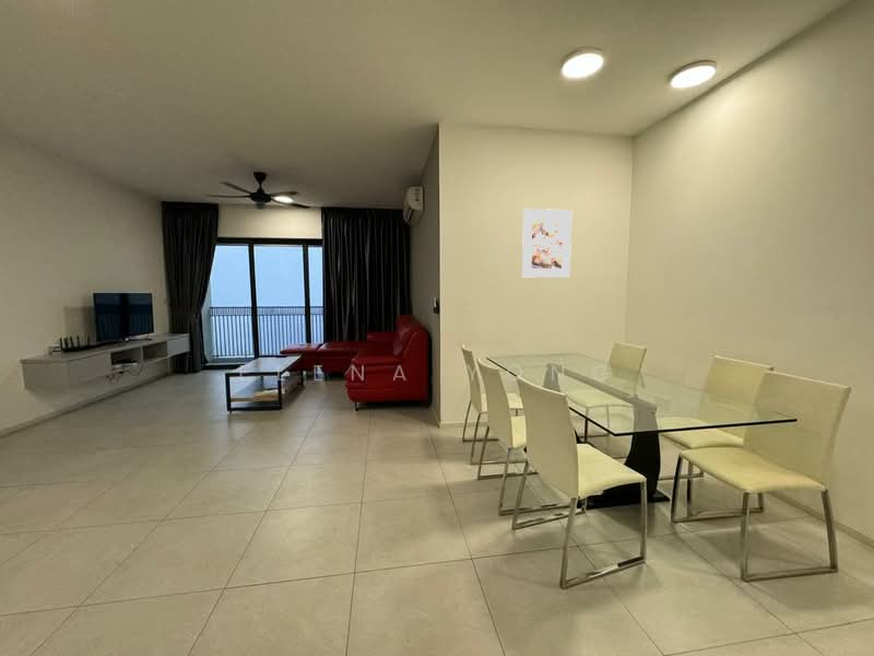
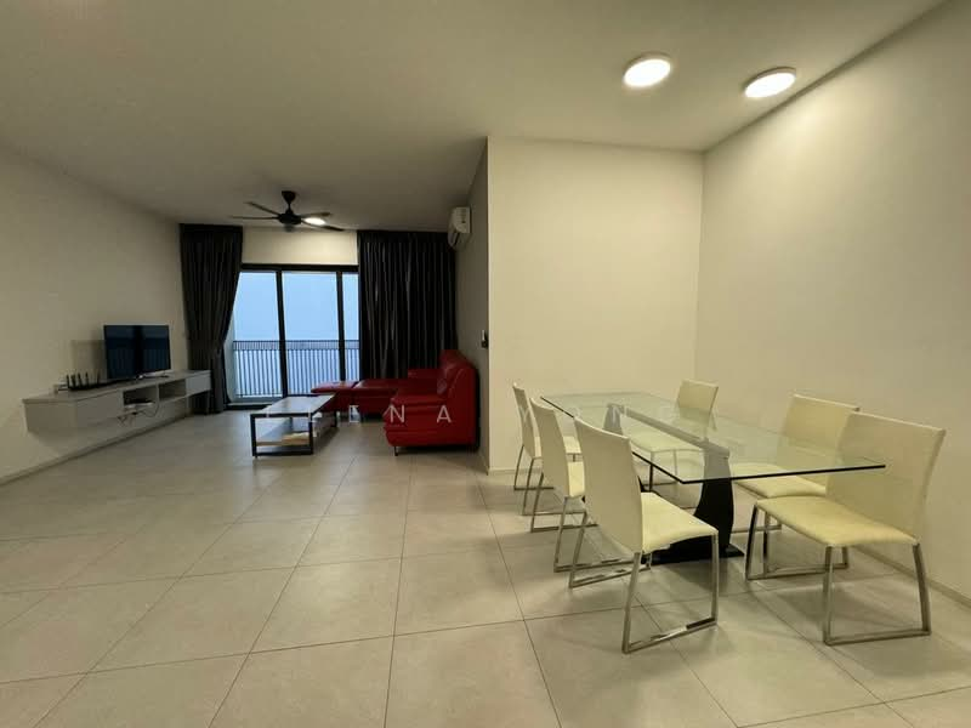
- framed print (546, 243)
